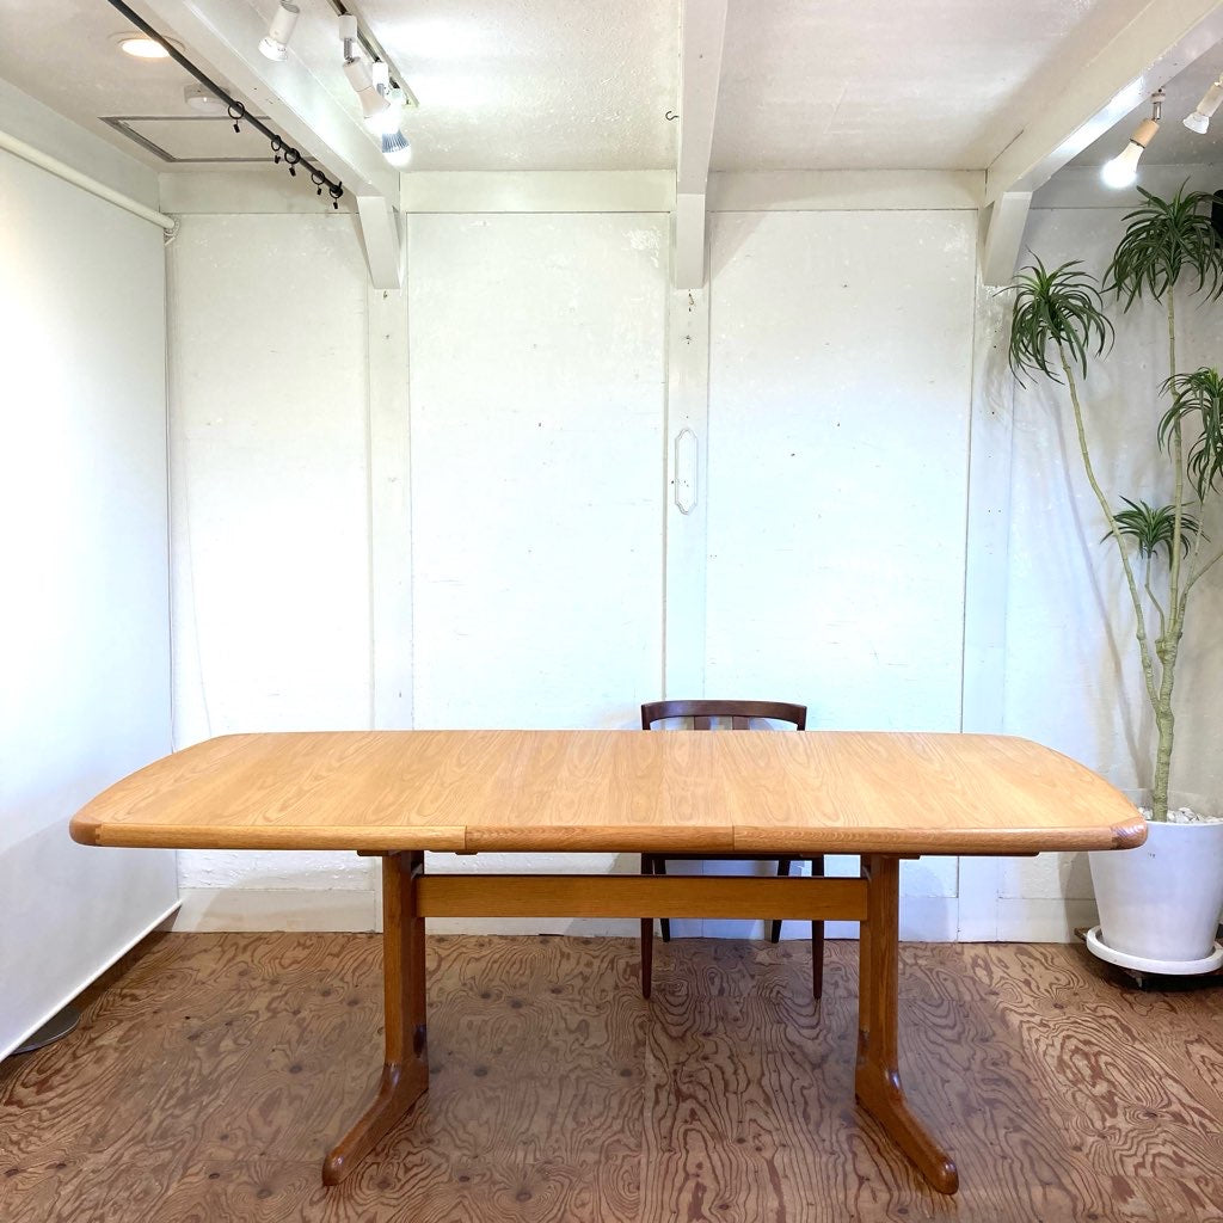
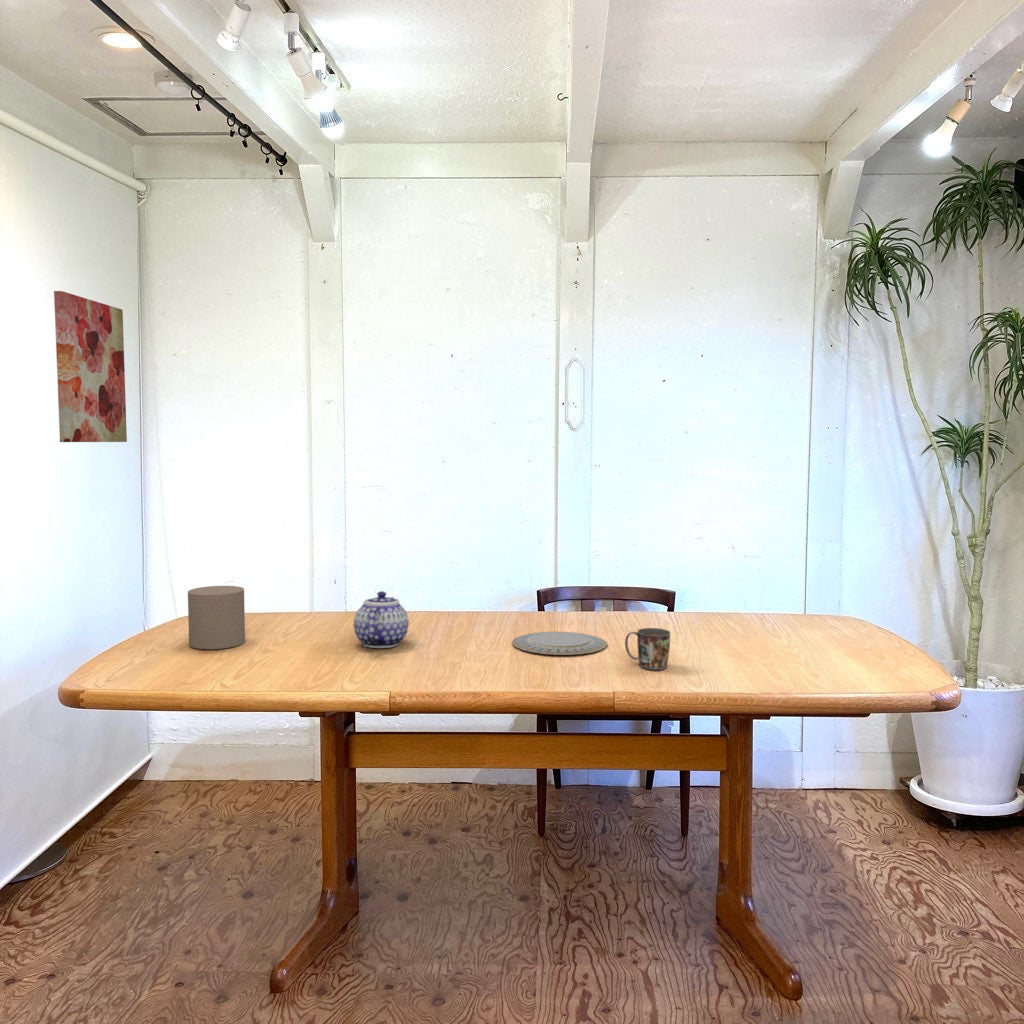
+ chinaware (559, 640)
+ wall art (93, 371)
+ candle (216, 616)
+ mug (646, 647)
+ teapot (381, 617)
